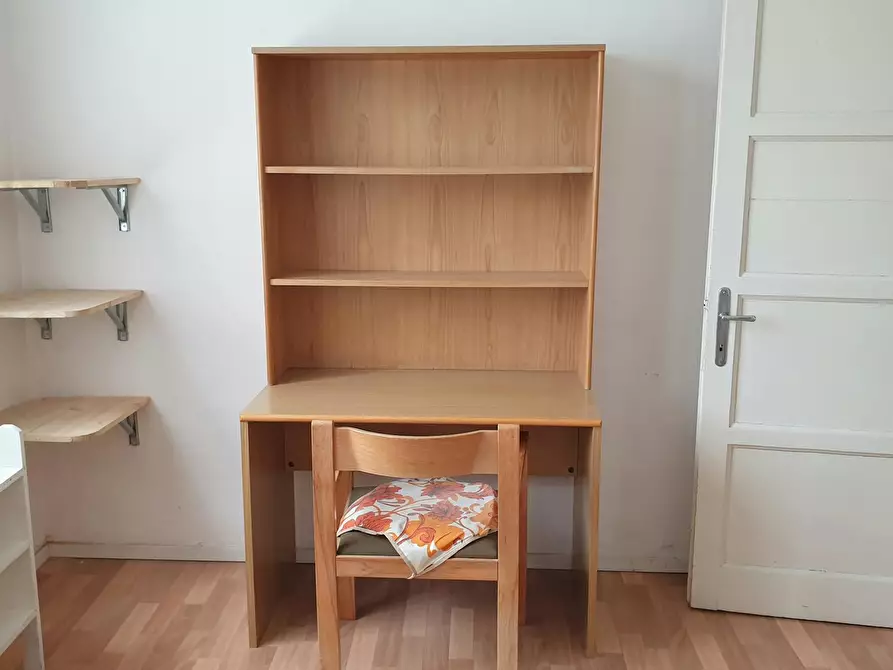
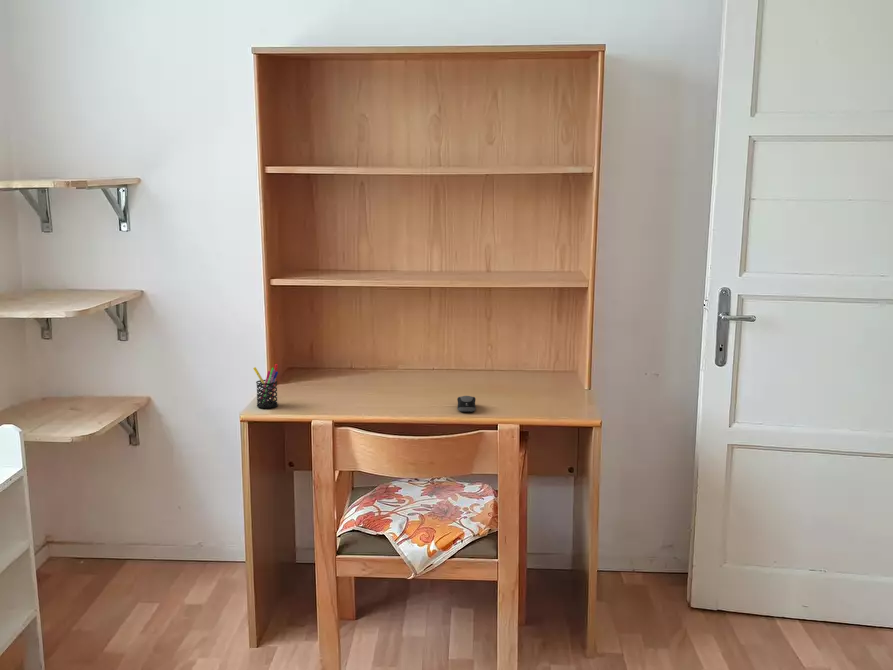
+ computer mouse (466, 401)
+ pen holder (268, 384)
